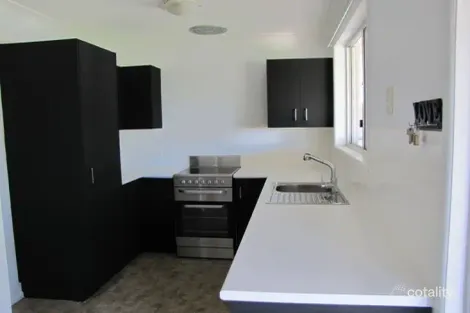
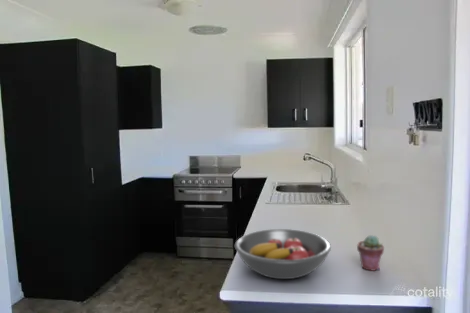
+ potted succulent (370, 251)
+ fruit bowl (282, 252)
